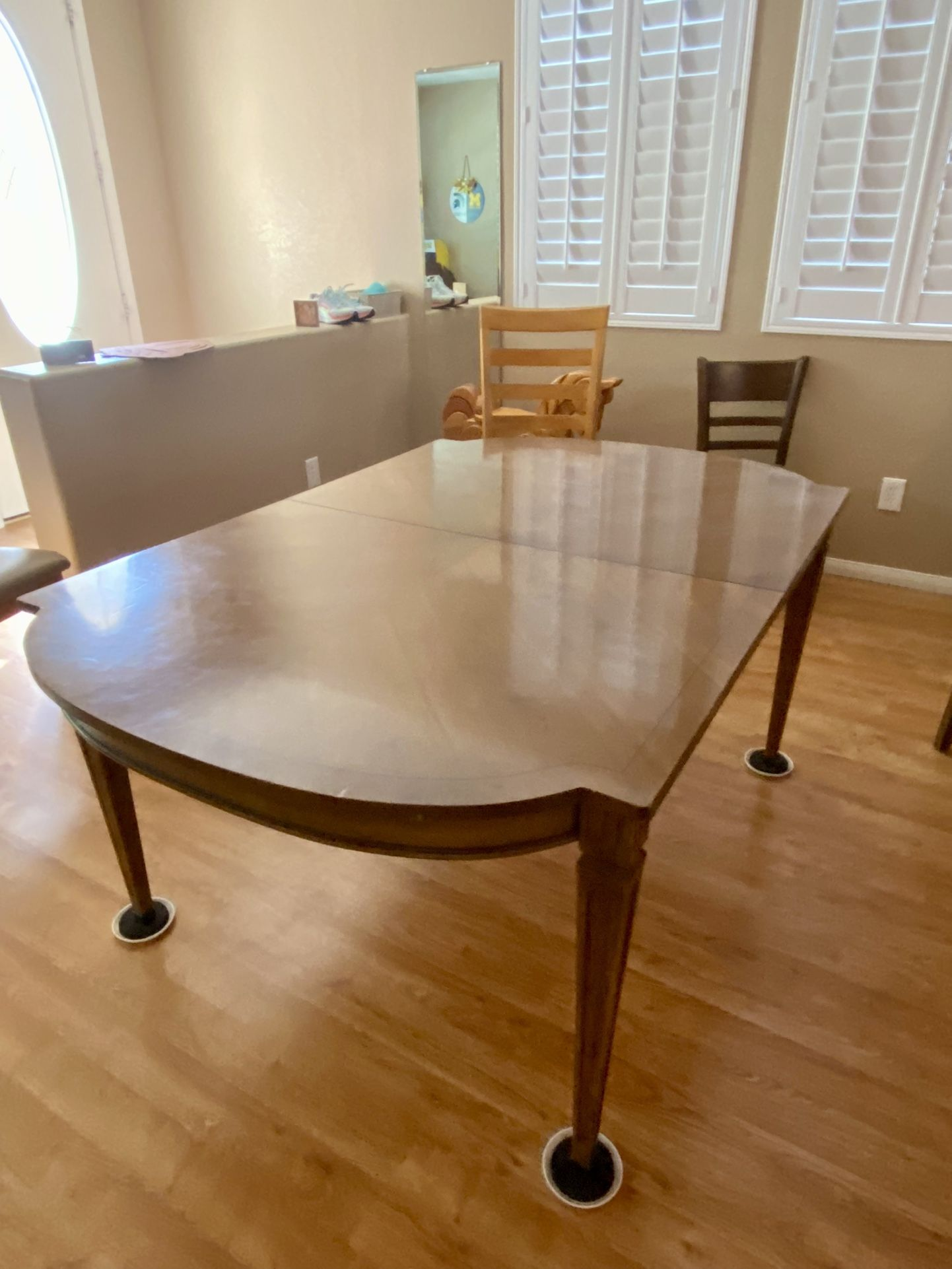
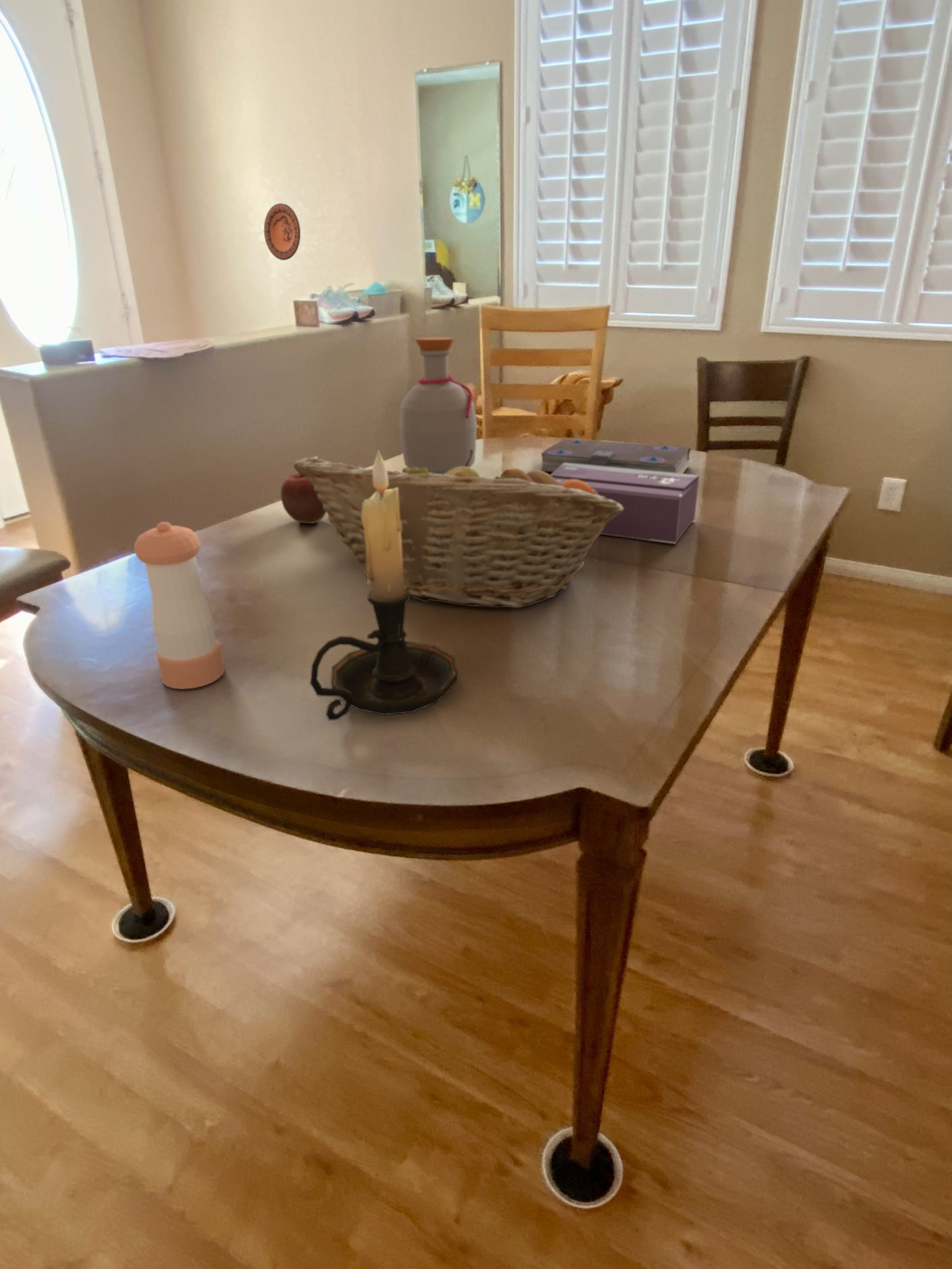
+ tissue box (616, 500)
+ book (616, 457)
+ pepper shaker (179, 601)
+ candle holder (372, 584)
+ fruit basket (456, 510)
+ decorative plate (283, 232)
+ apple (304, 496)
+ bottle (438, 415)
